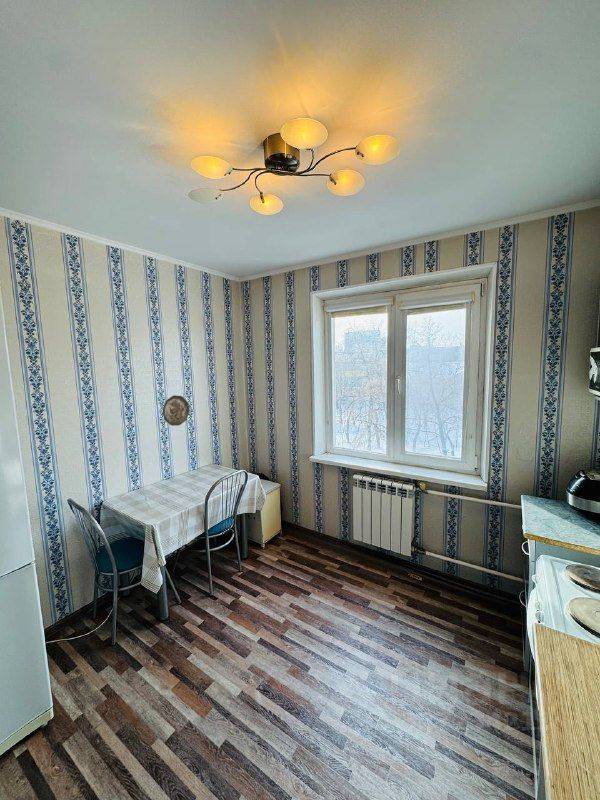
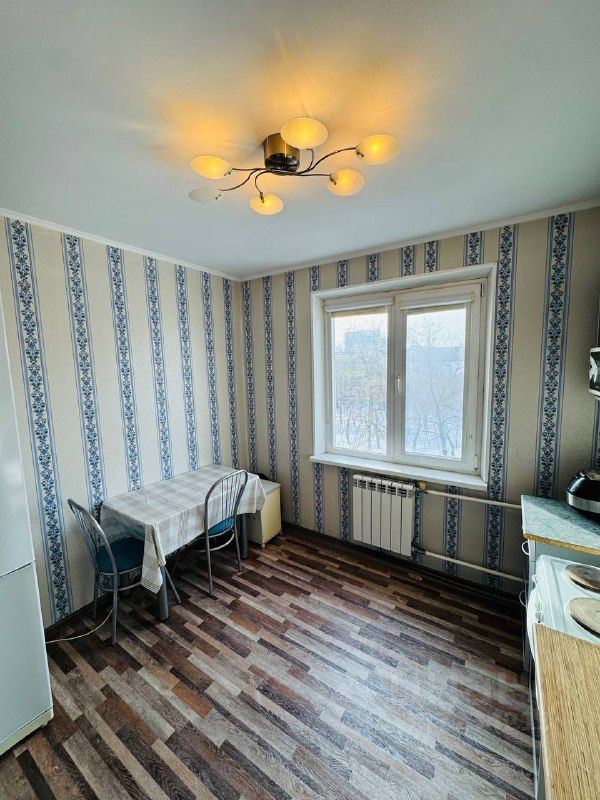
- decorative plate (175, 410)
